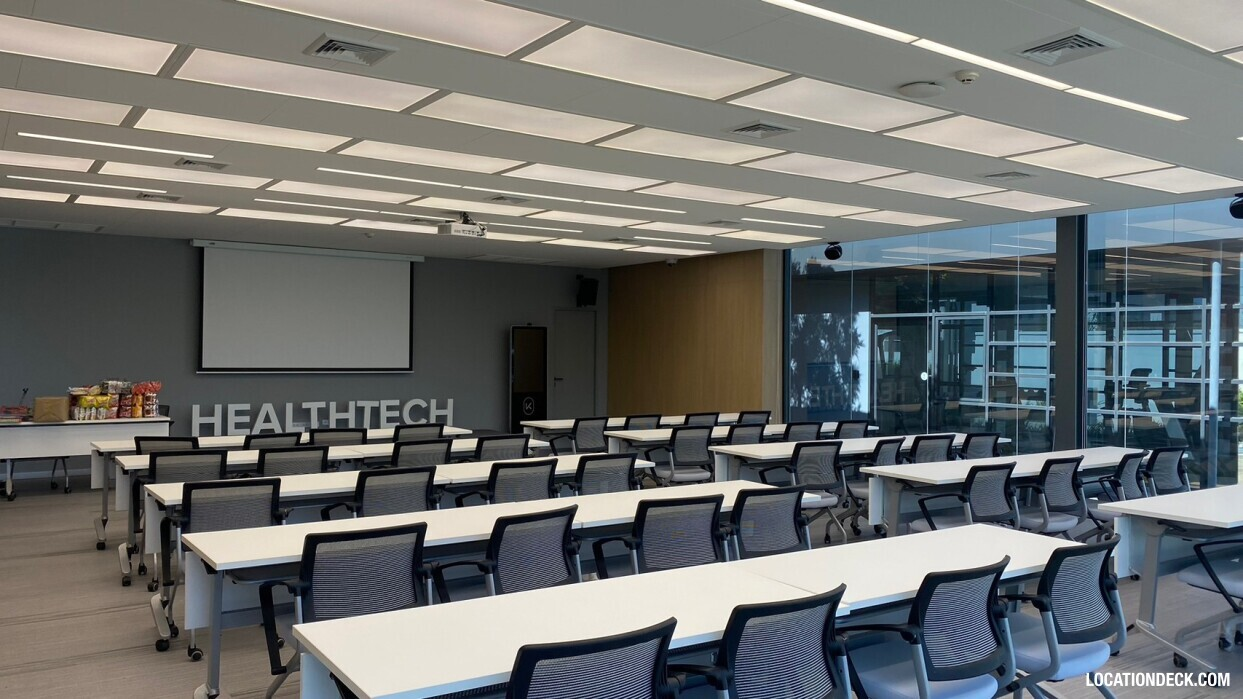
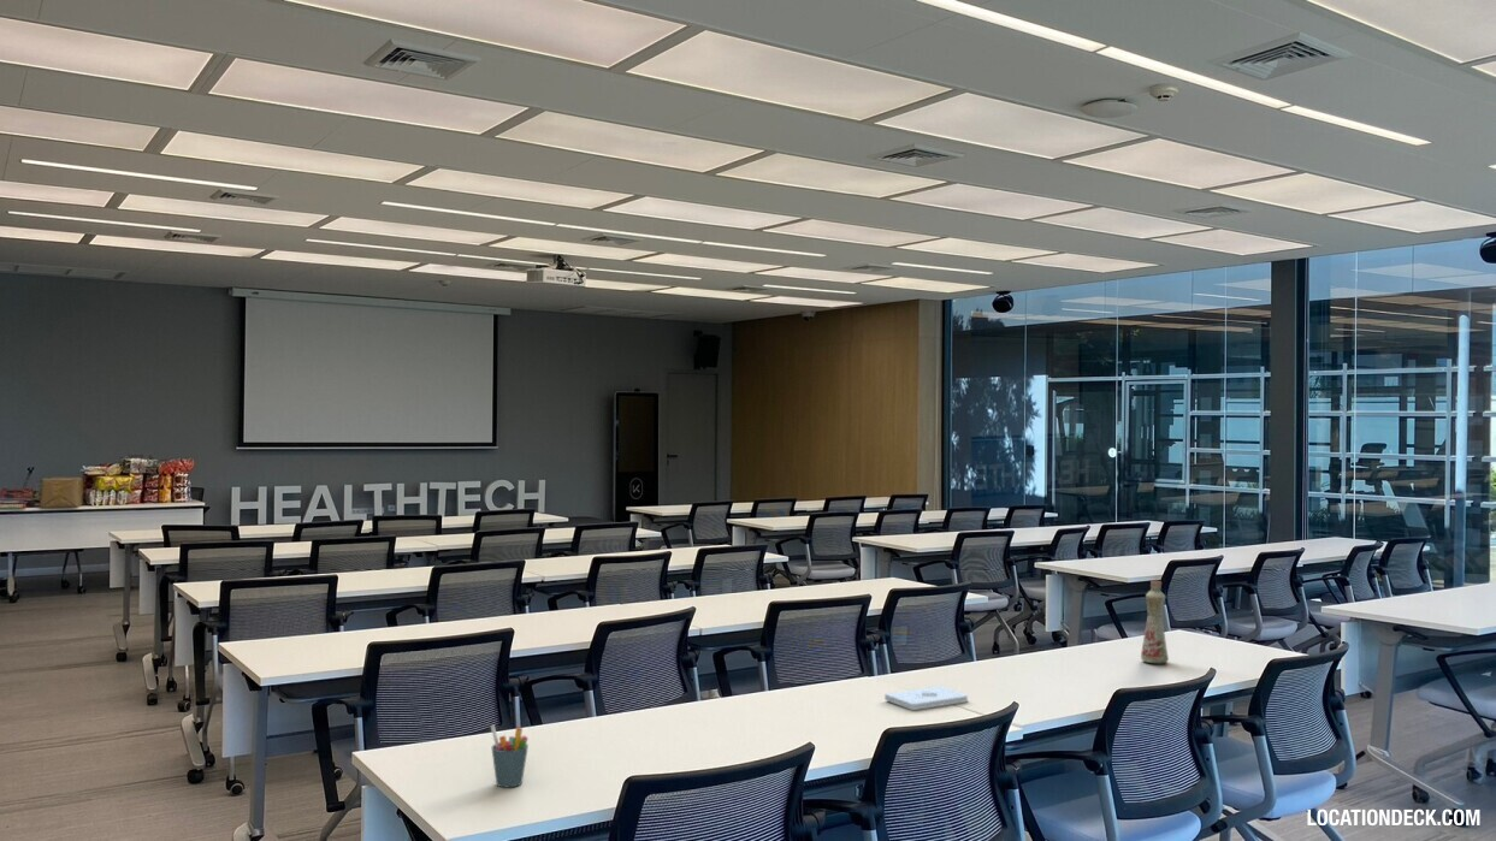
+ pen holder (509, 754)
+ bottle (1154, 620)
+ notepad (927, 697)
